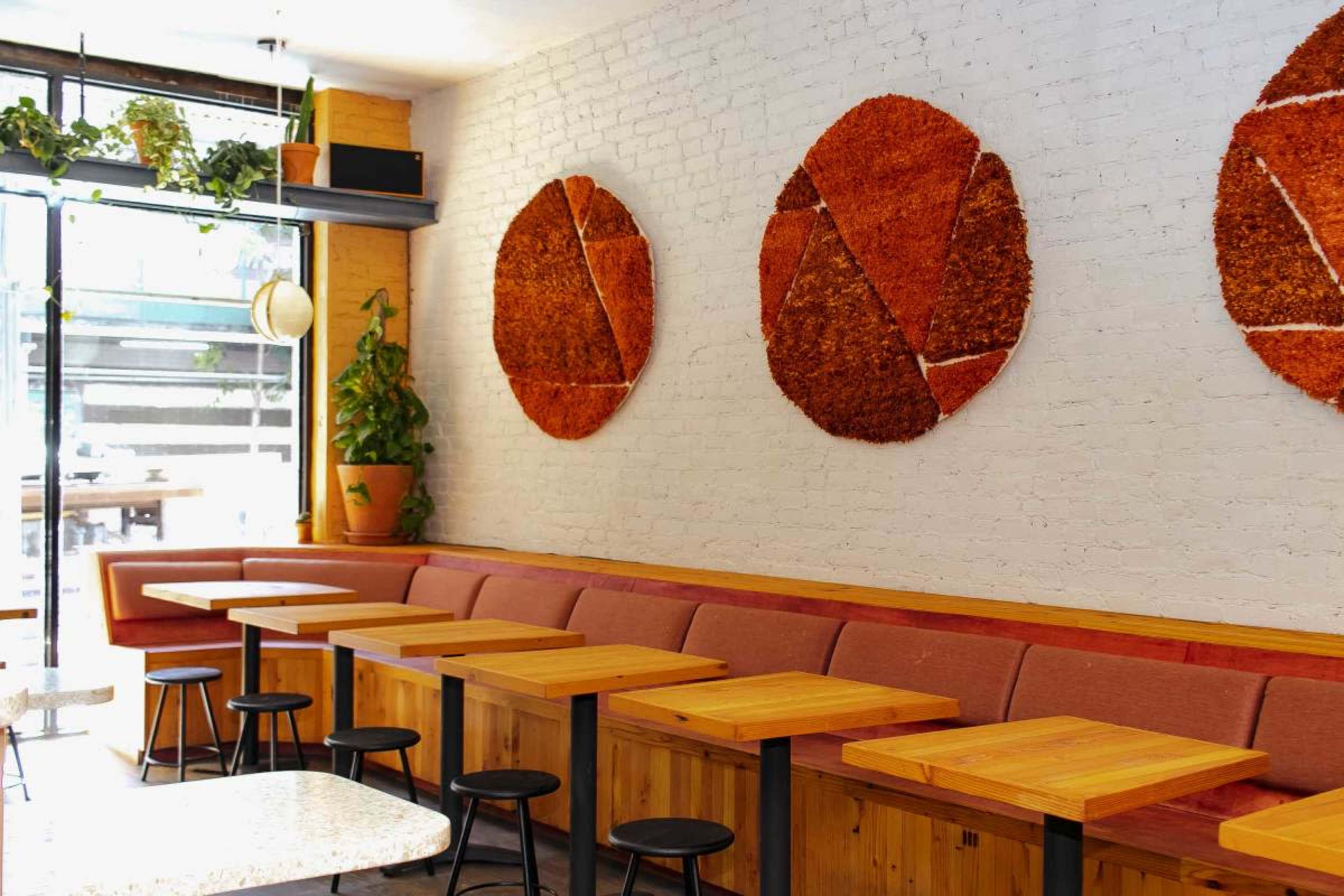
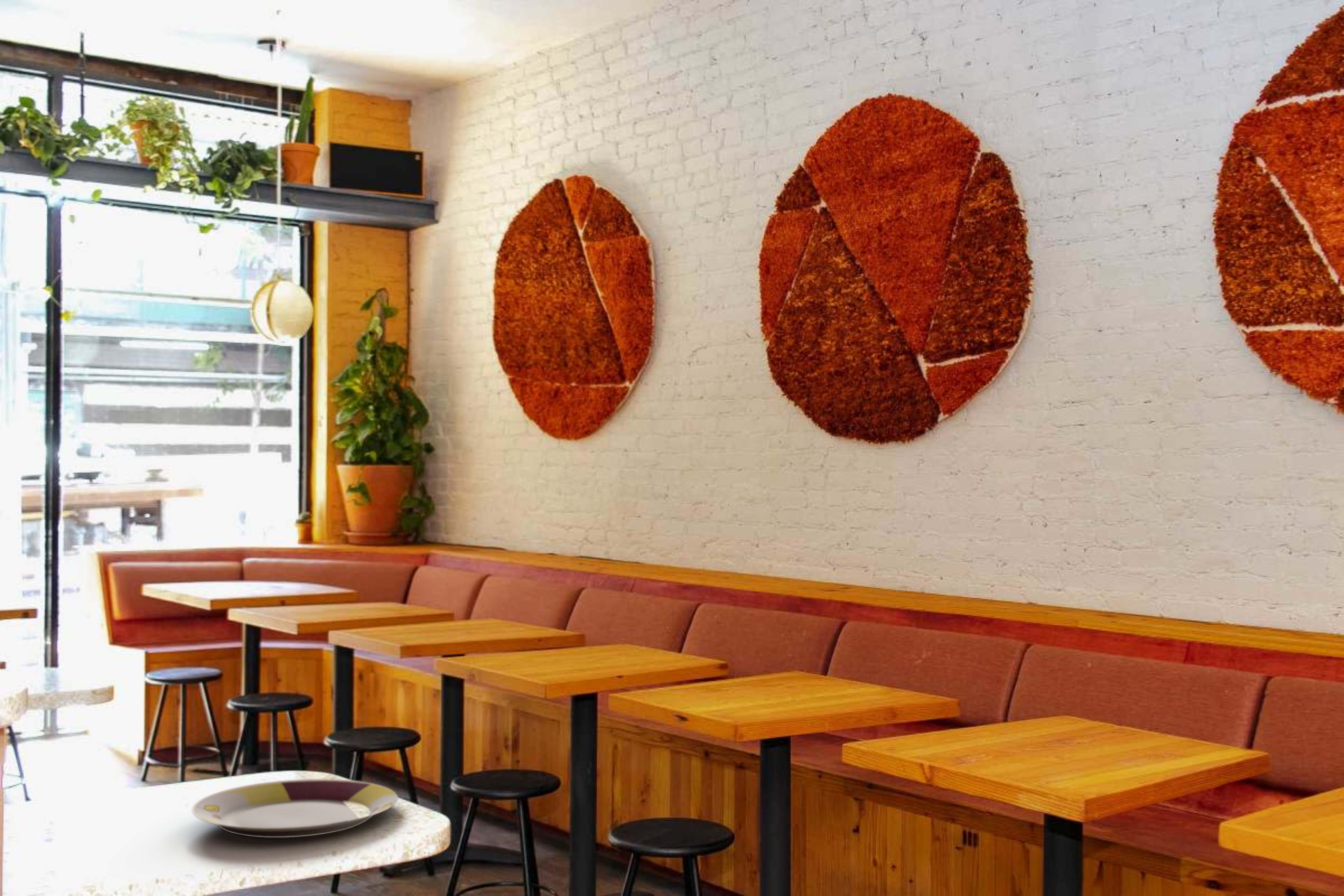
+ plate (296, 810)
